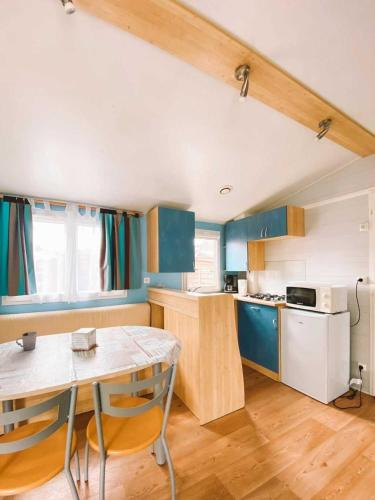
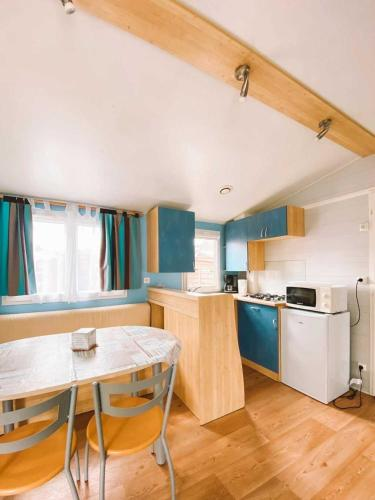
- cup (26, 341)
